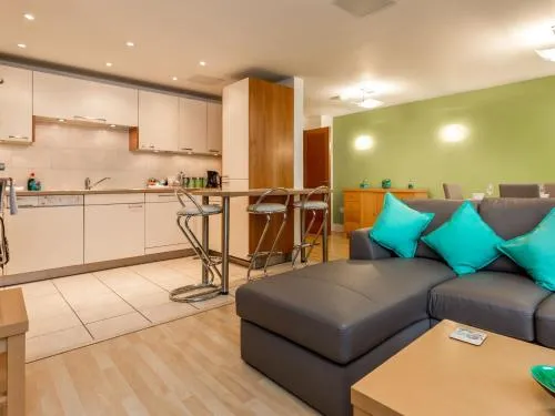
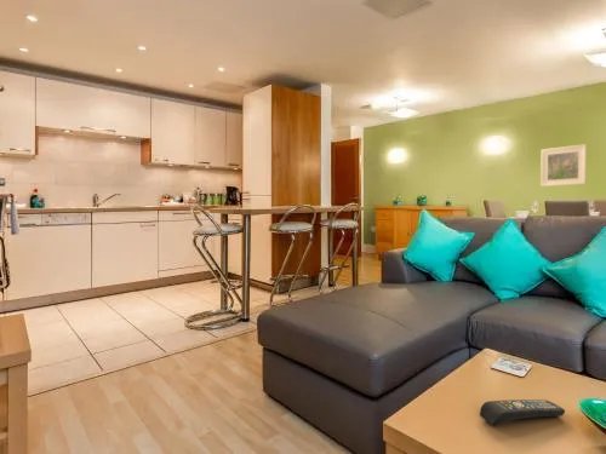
+ remote control (521, 409)
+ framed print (562, 166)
